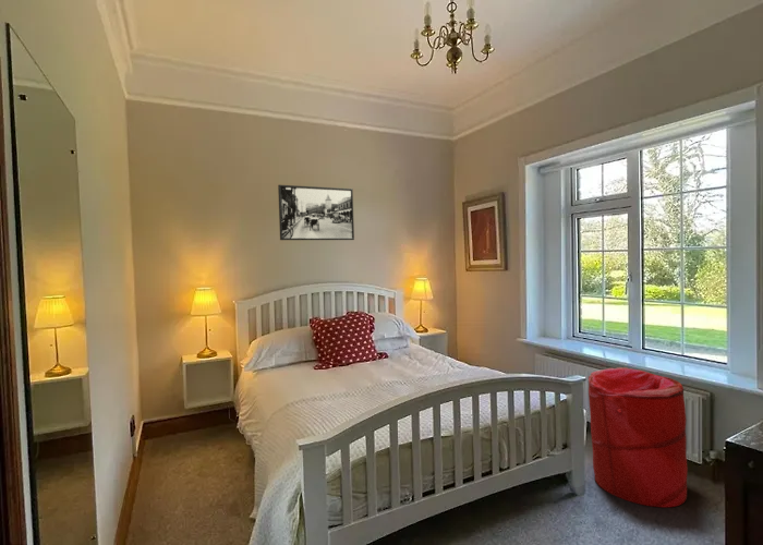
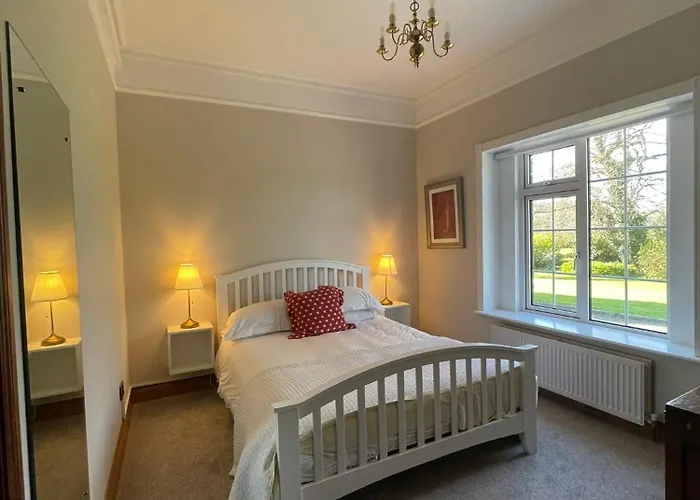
- laundry hamper (634, 431)
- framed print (317, 213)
